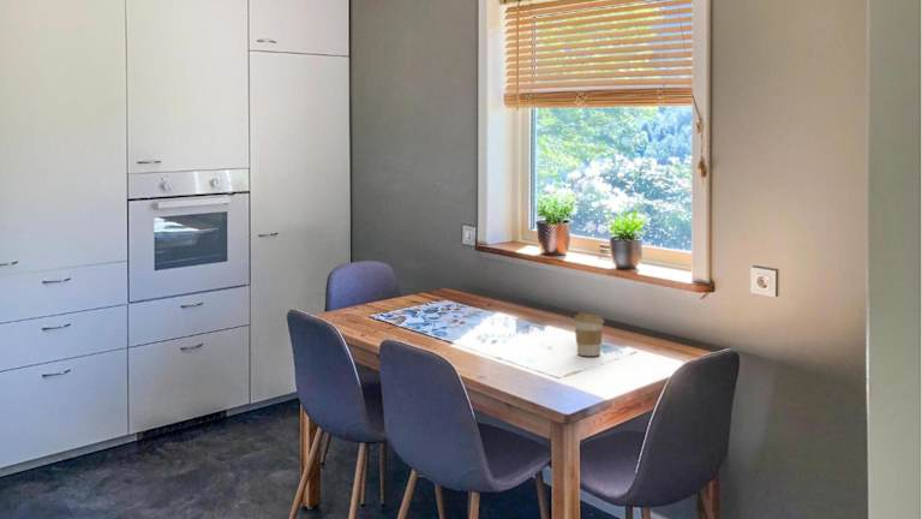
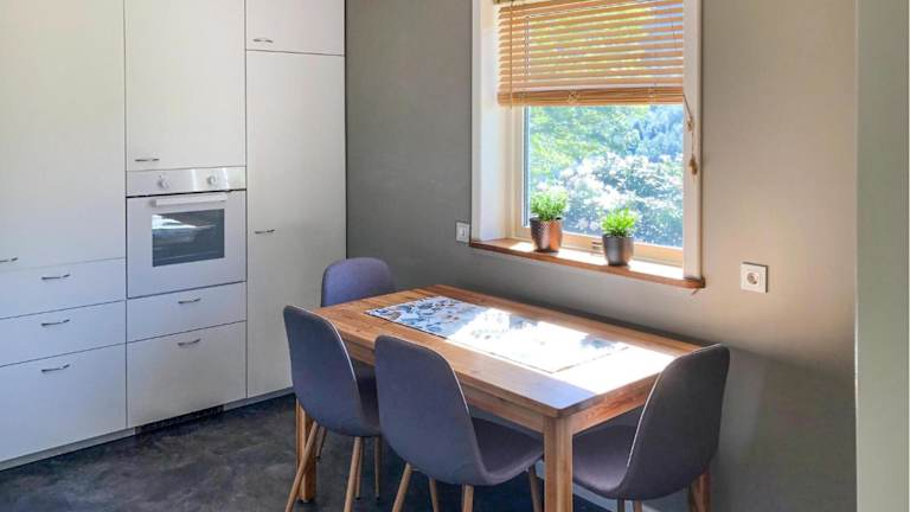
- coffee cup (588, 333)
